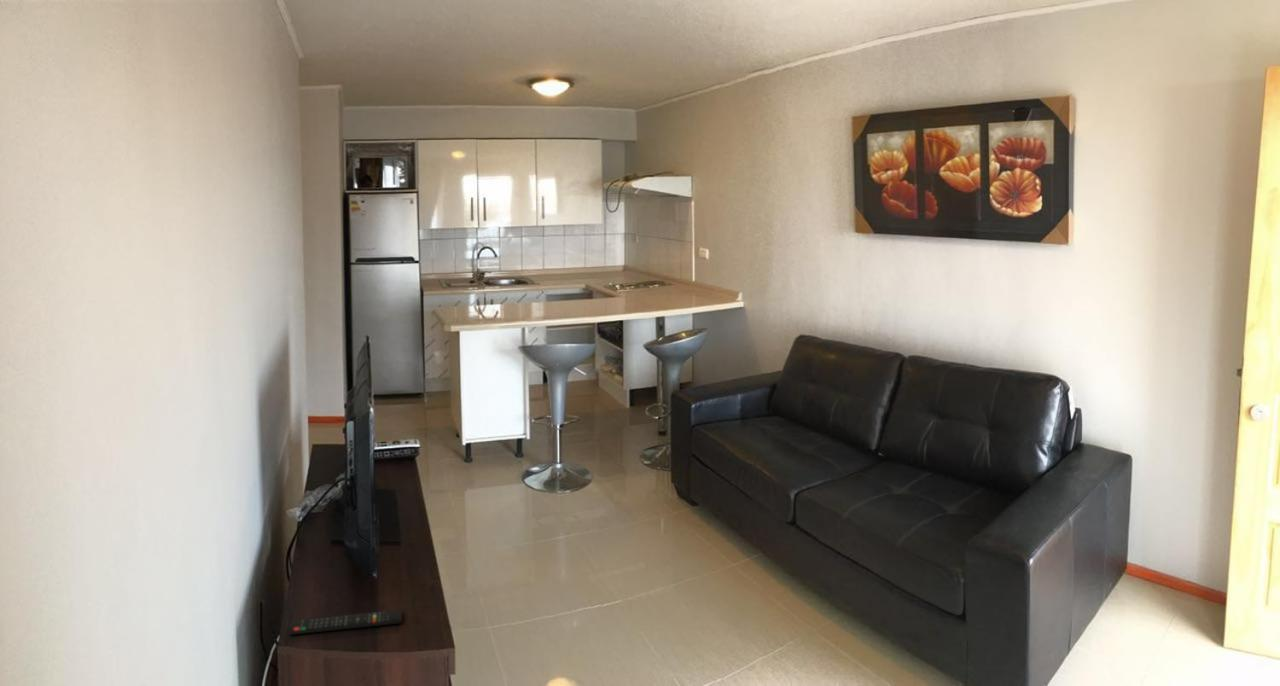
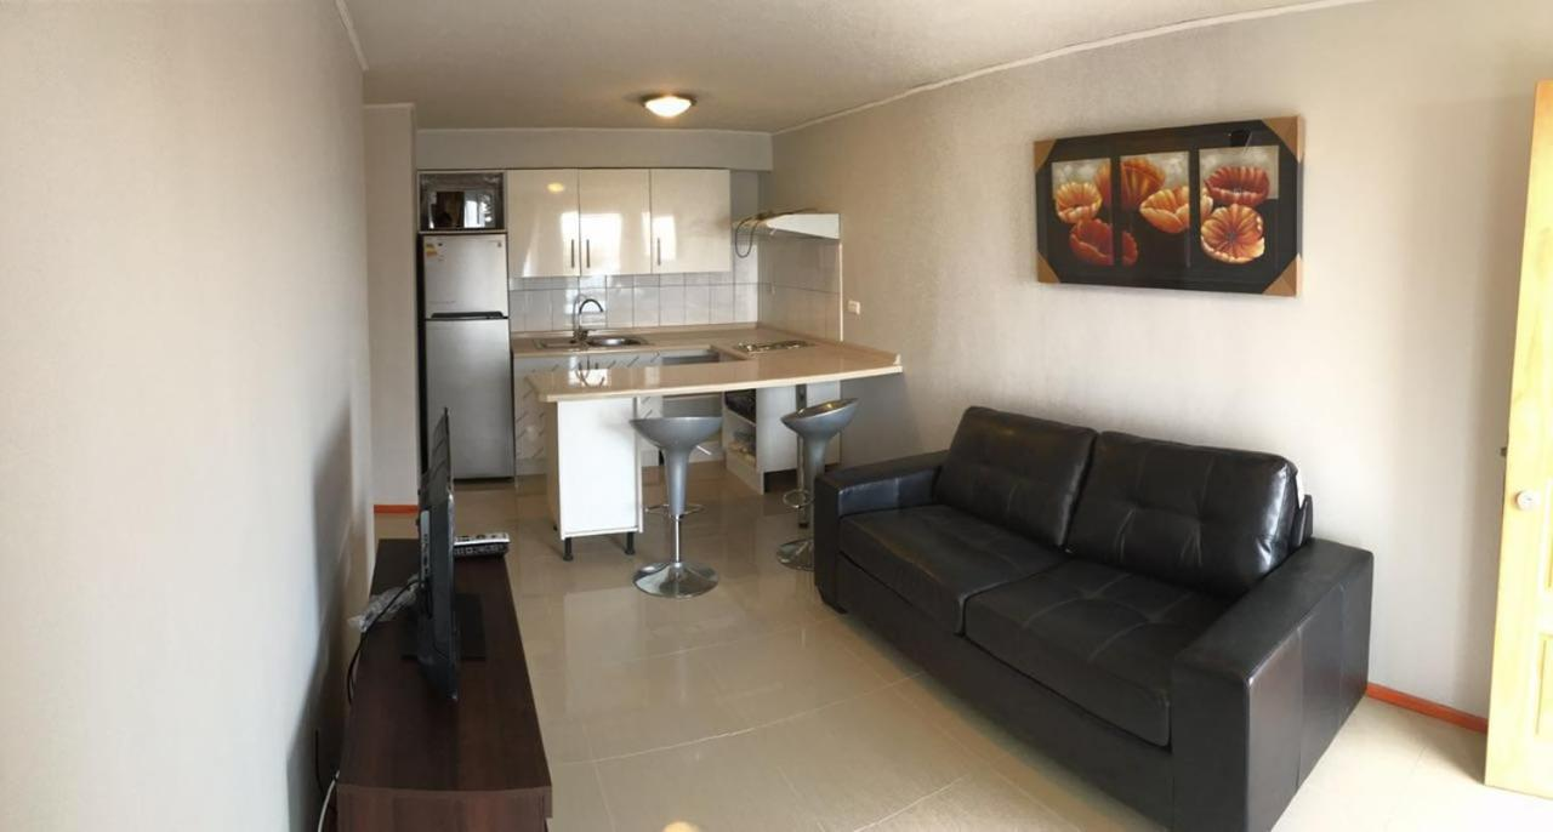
- remote control (346, 622)
